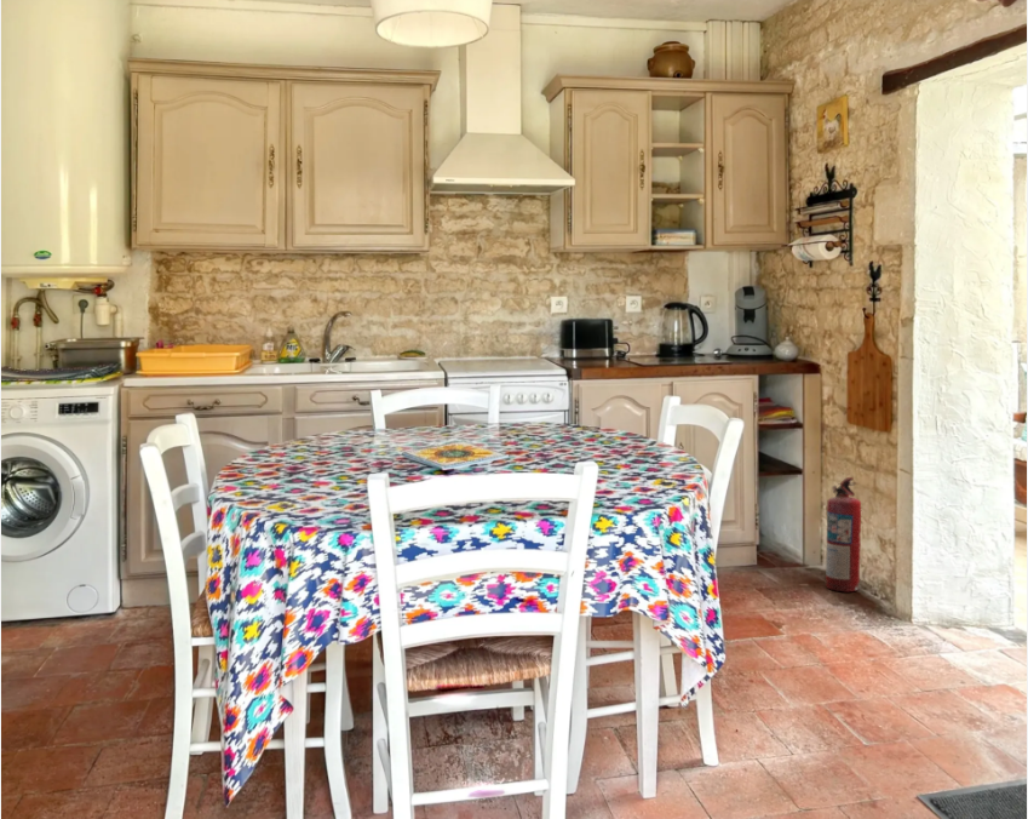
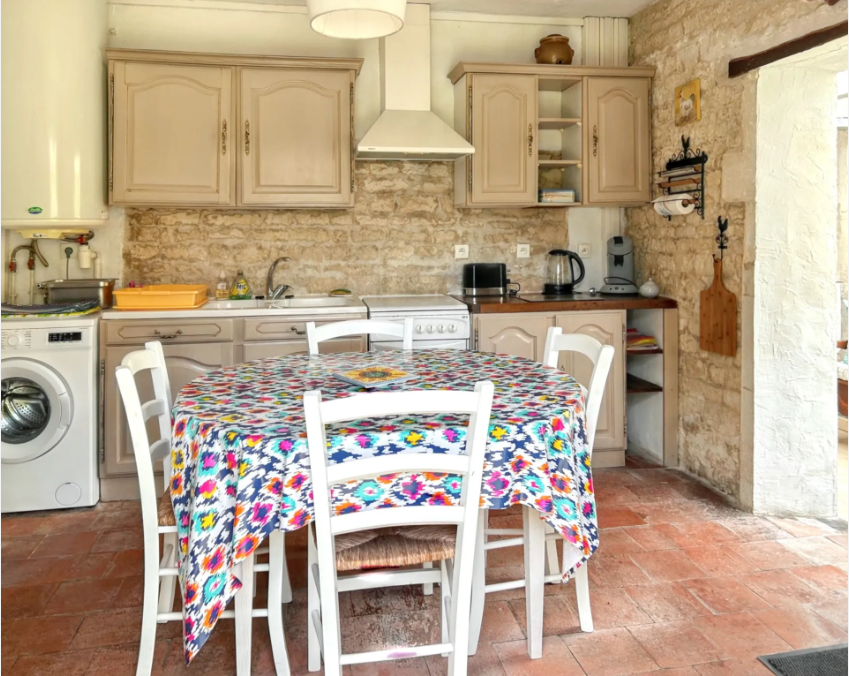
- fire extinguisher (843, 531)
